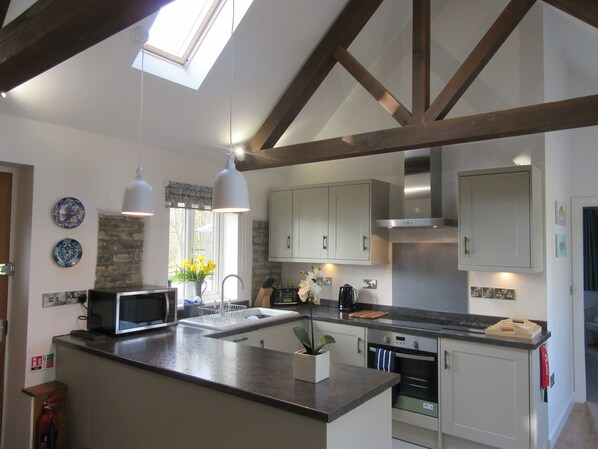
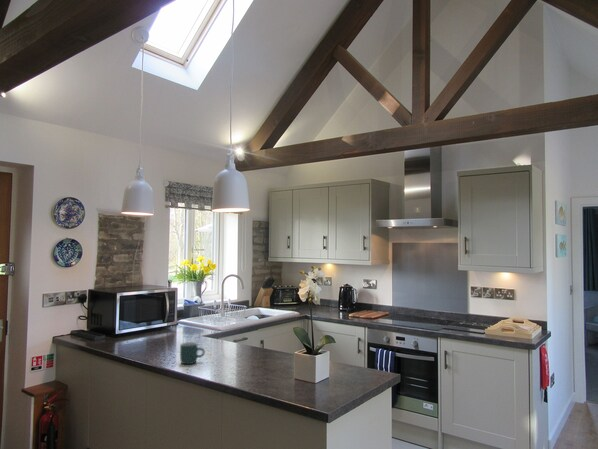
+ mug (191, 352)
